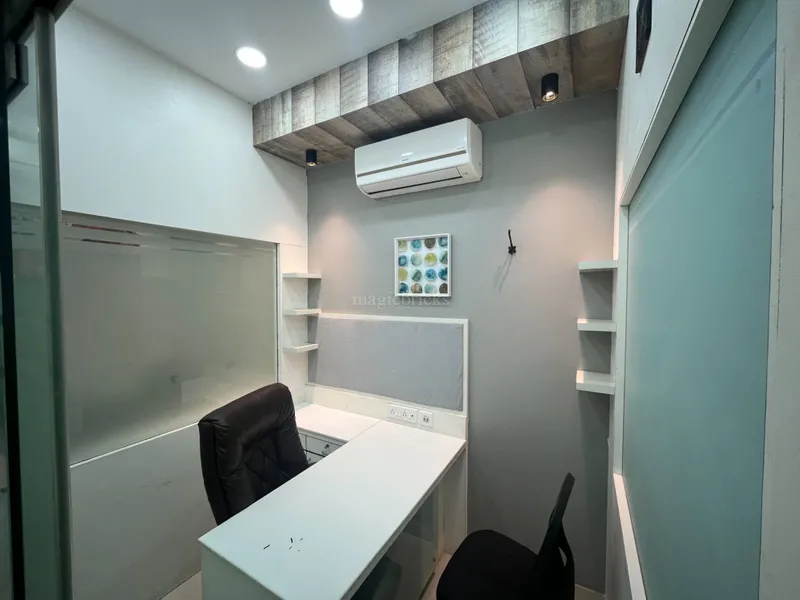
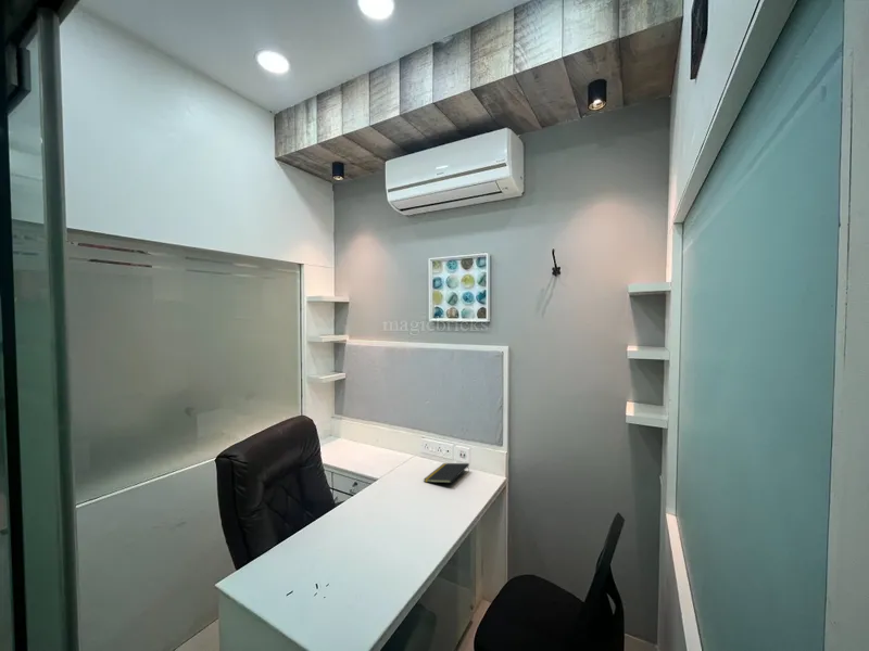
+ notepad (446, 472)
